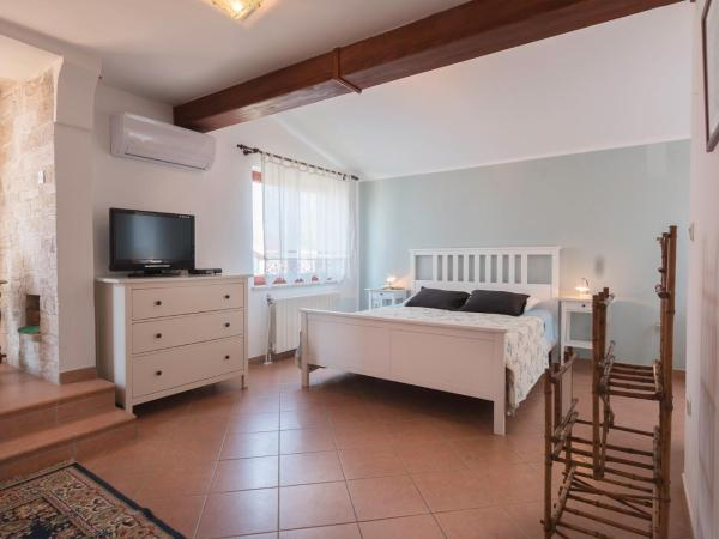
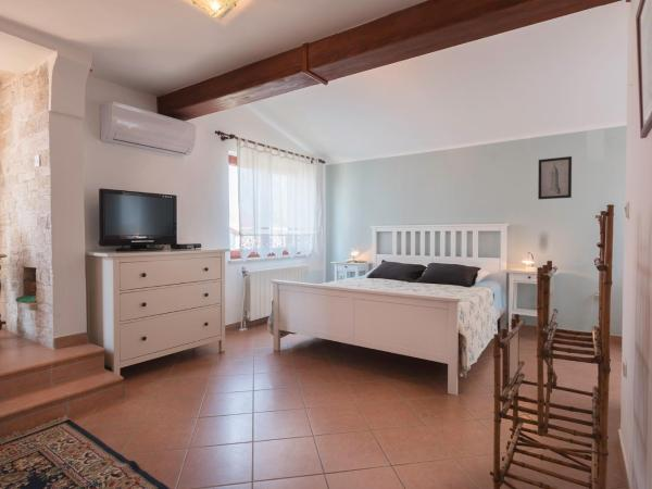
+ wall art (554, 178)
